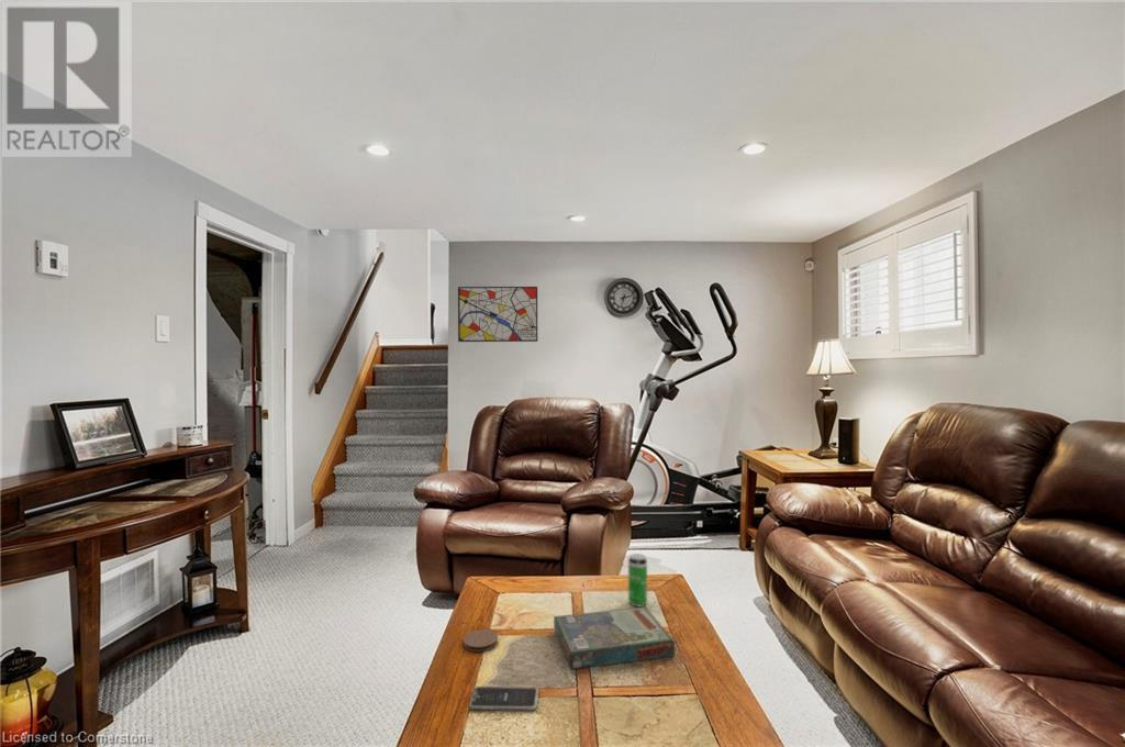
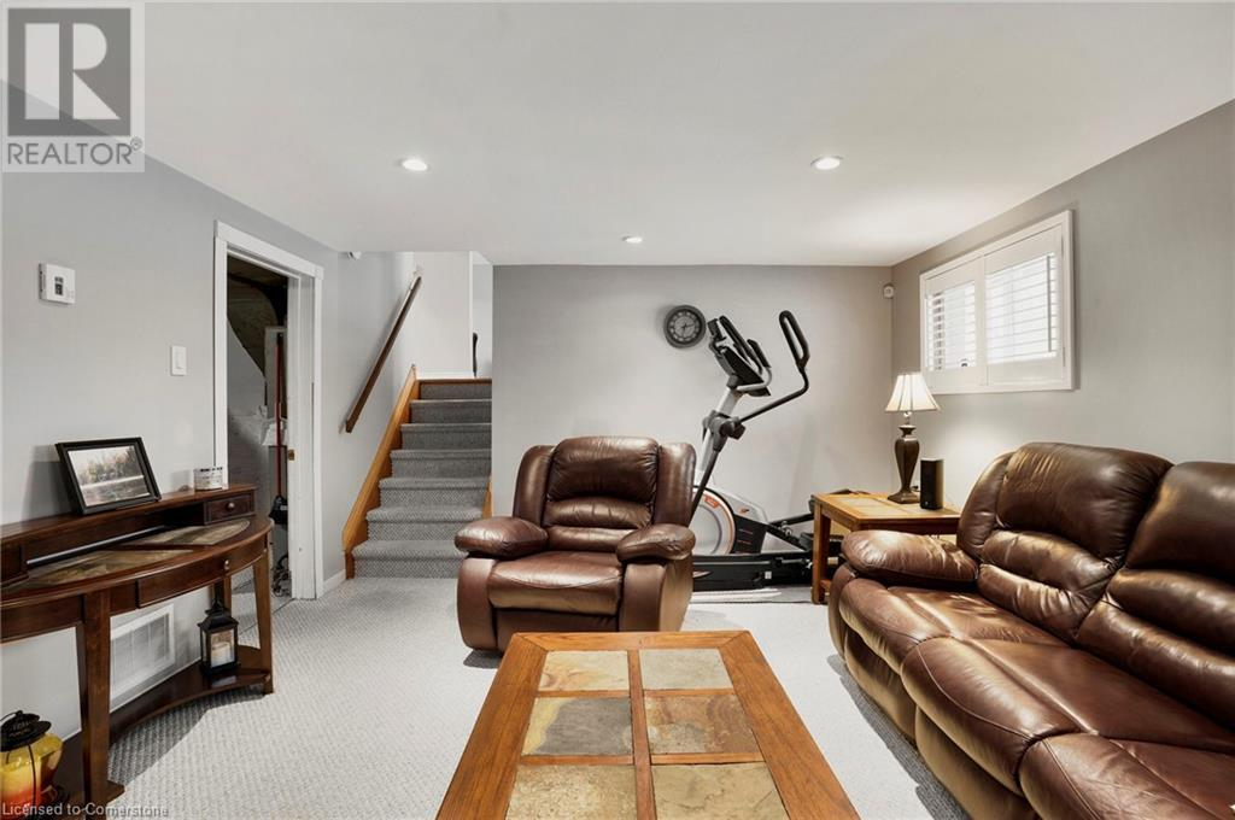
- coaster (480, 639)
- board game (611, 634)
- wall art (498, 314)
- beverage can (637, 579)
- smartphone (504, 698)
